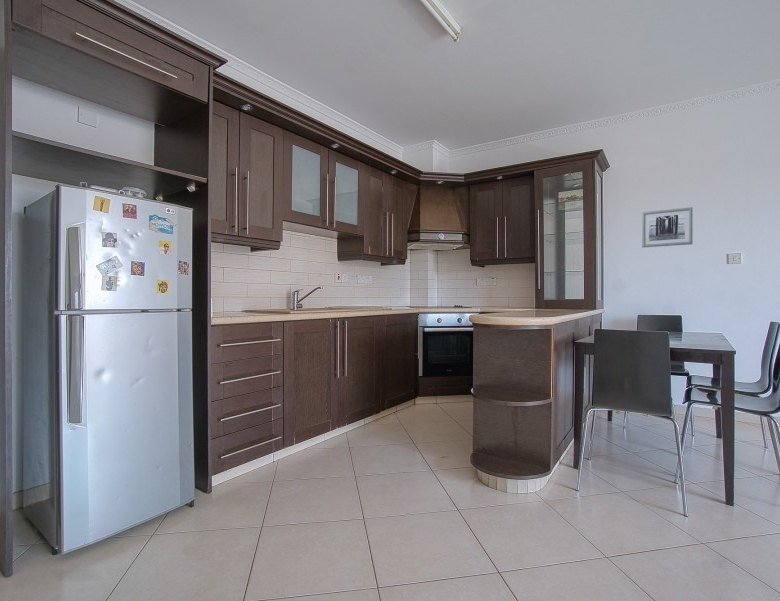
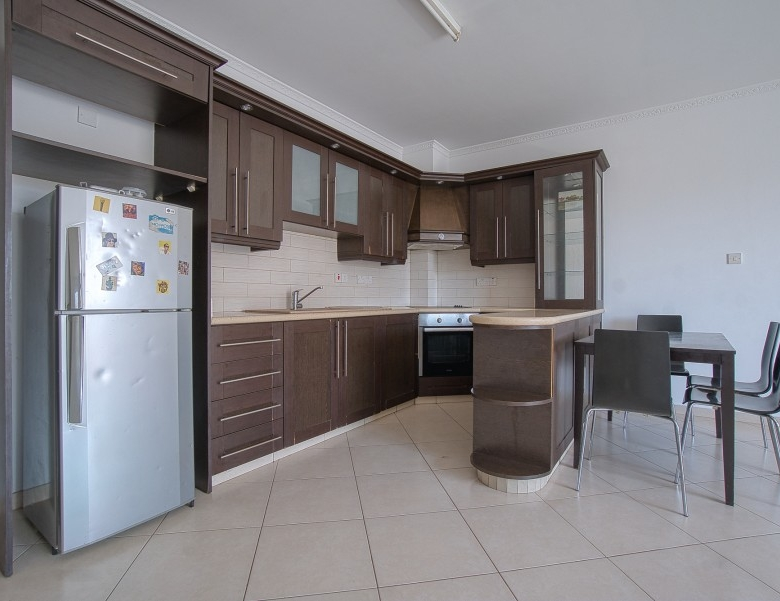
- wall art (666, 227)
